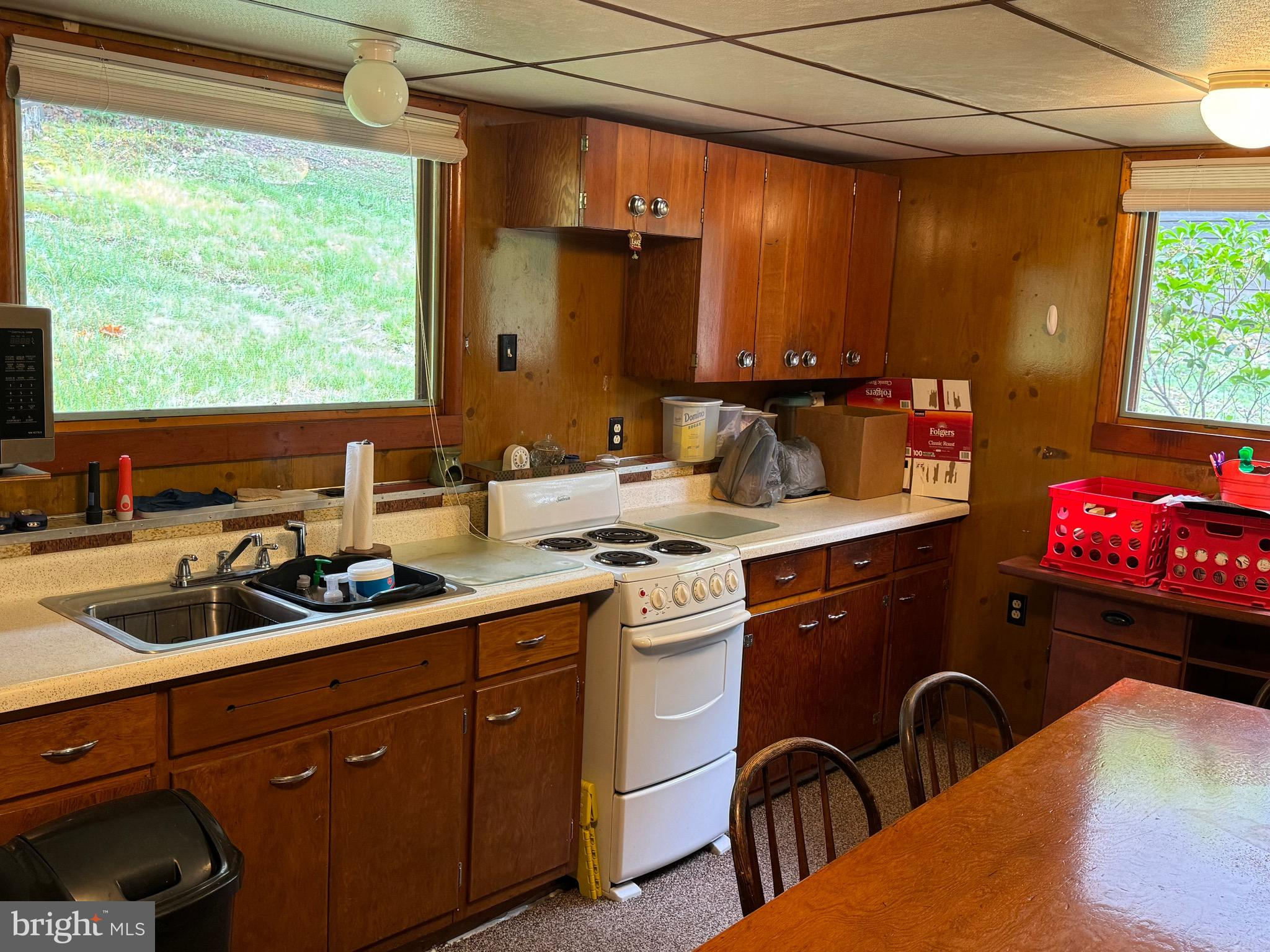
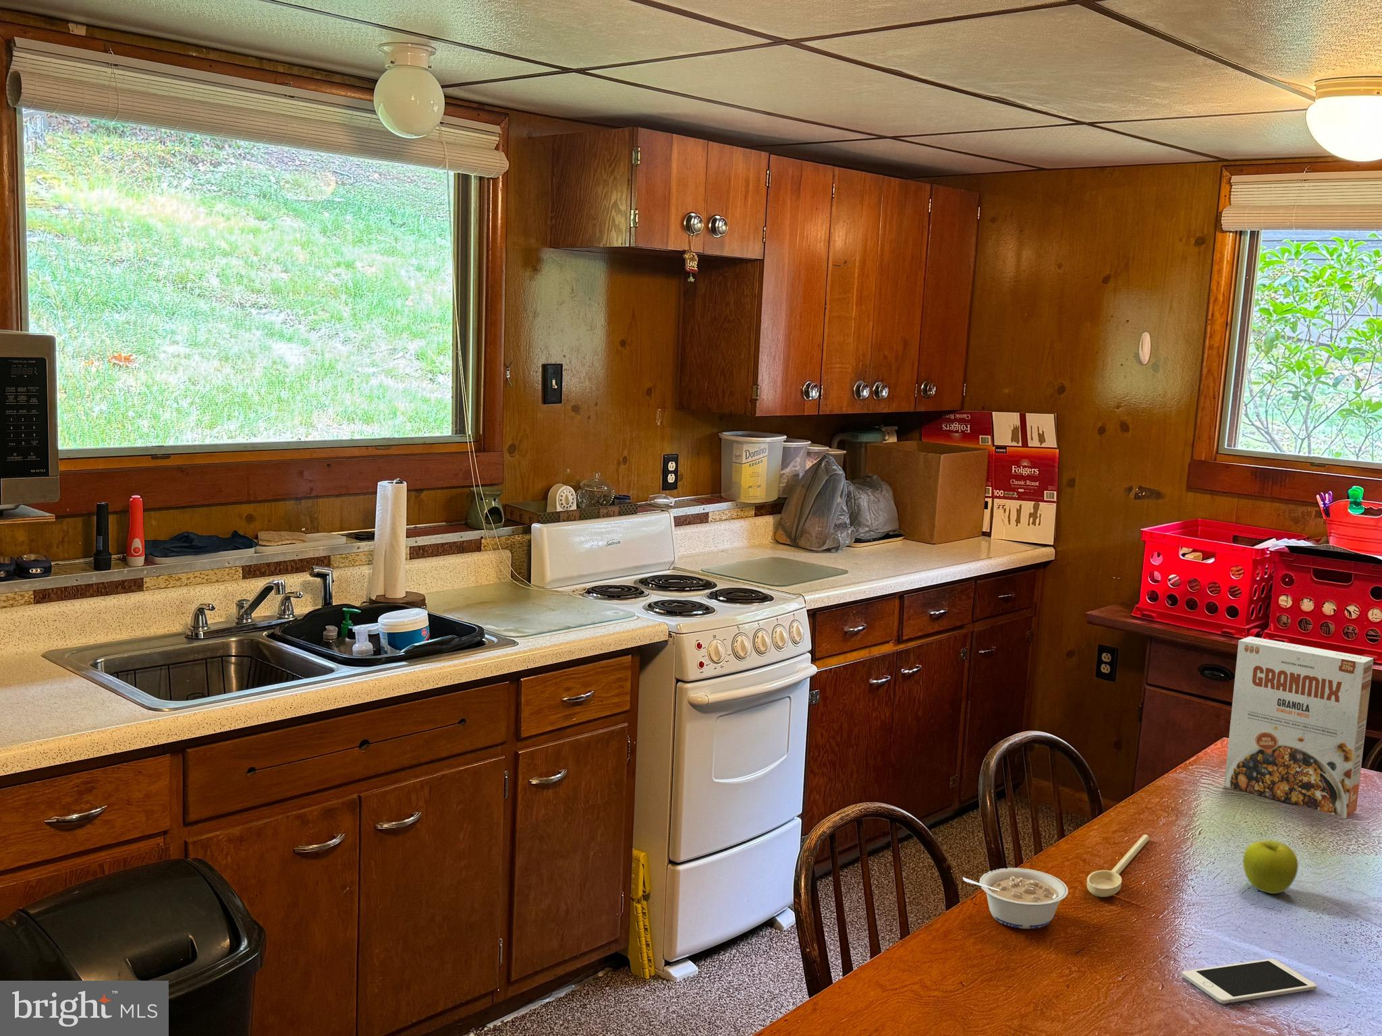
+ spoon (1123, 863)
+ cell phone (1249, 980)
+ cereal box (1296, 724)
+ legume (1021, 899)
+ fruit (1270, 866)
